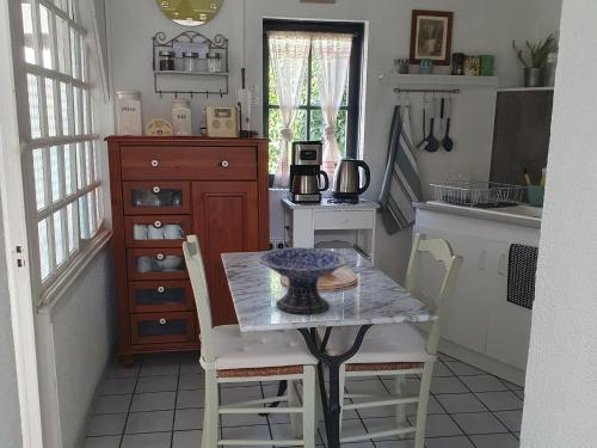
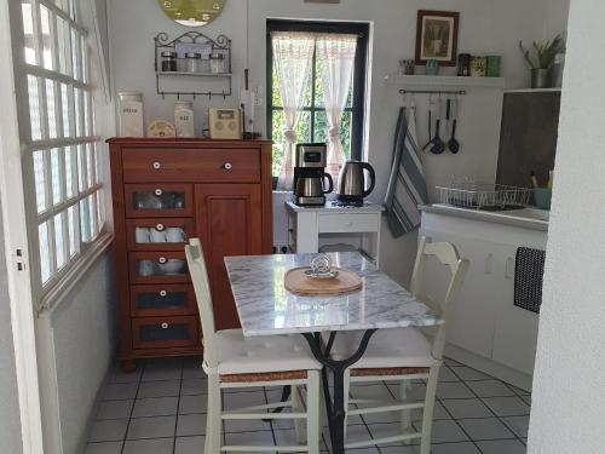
- decorative bowl (302, 281)
